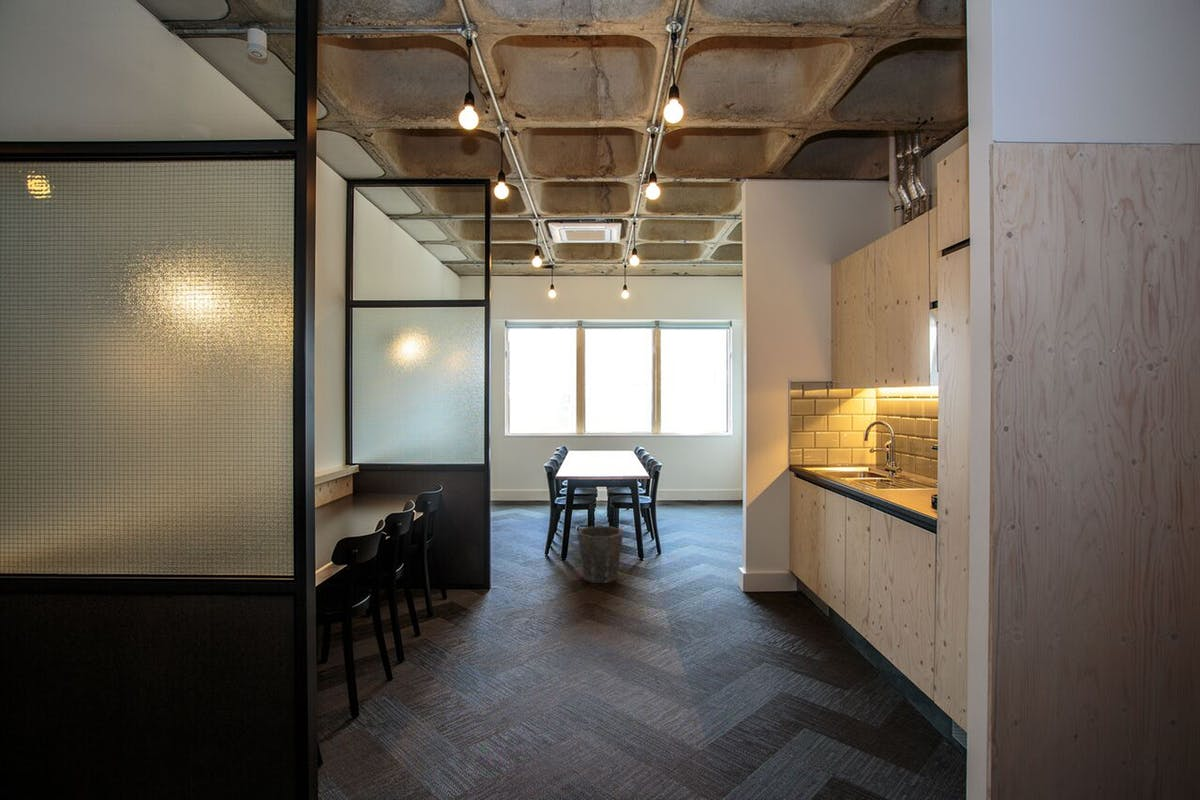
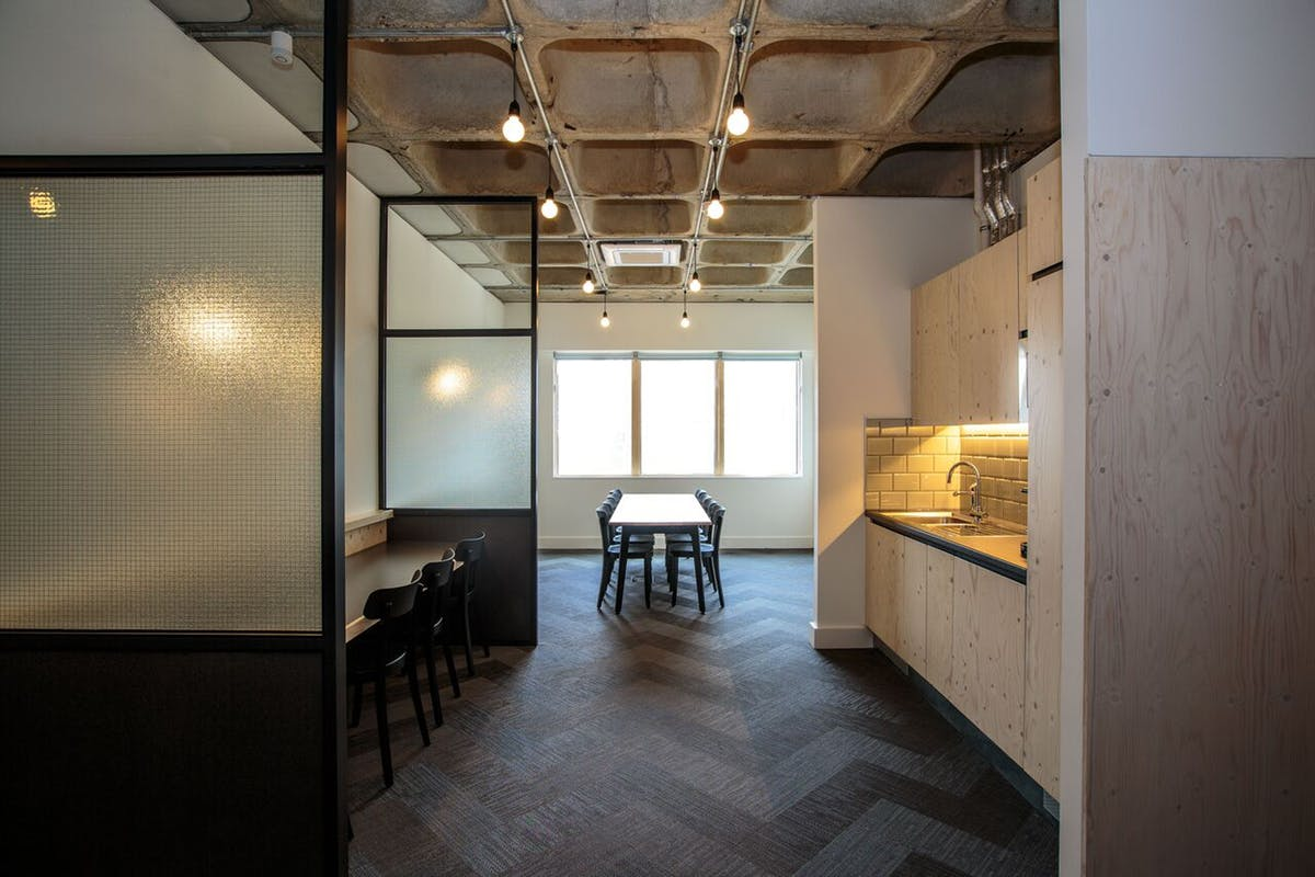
- waste bin (600, 554)
